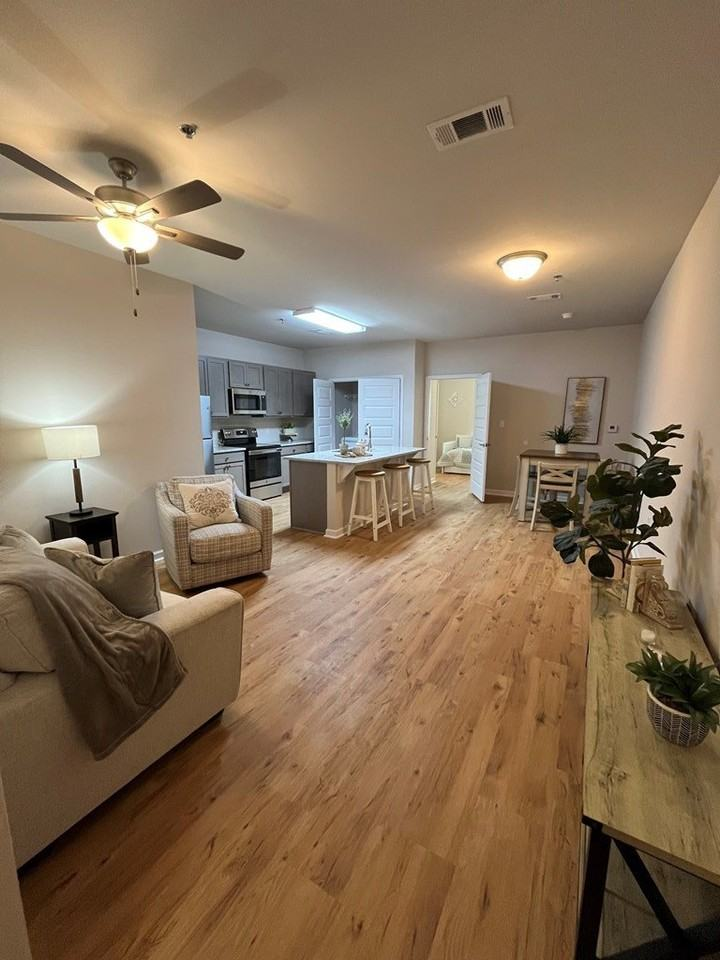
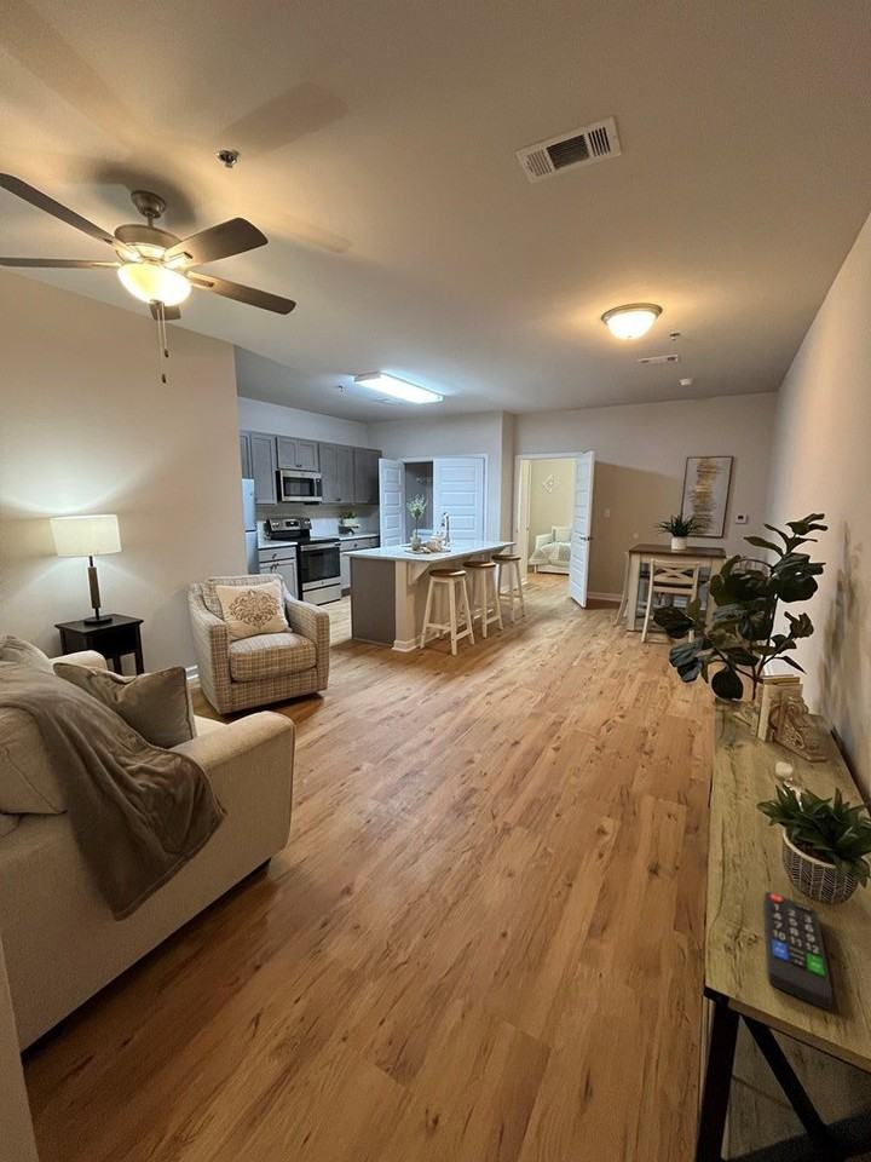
+ remote control (794, 943)
